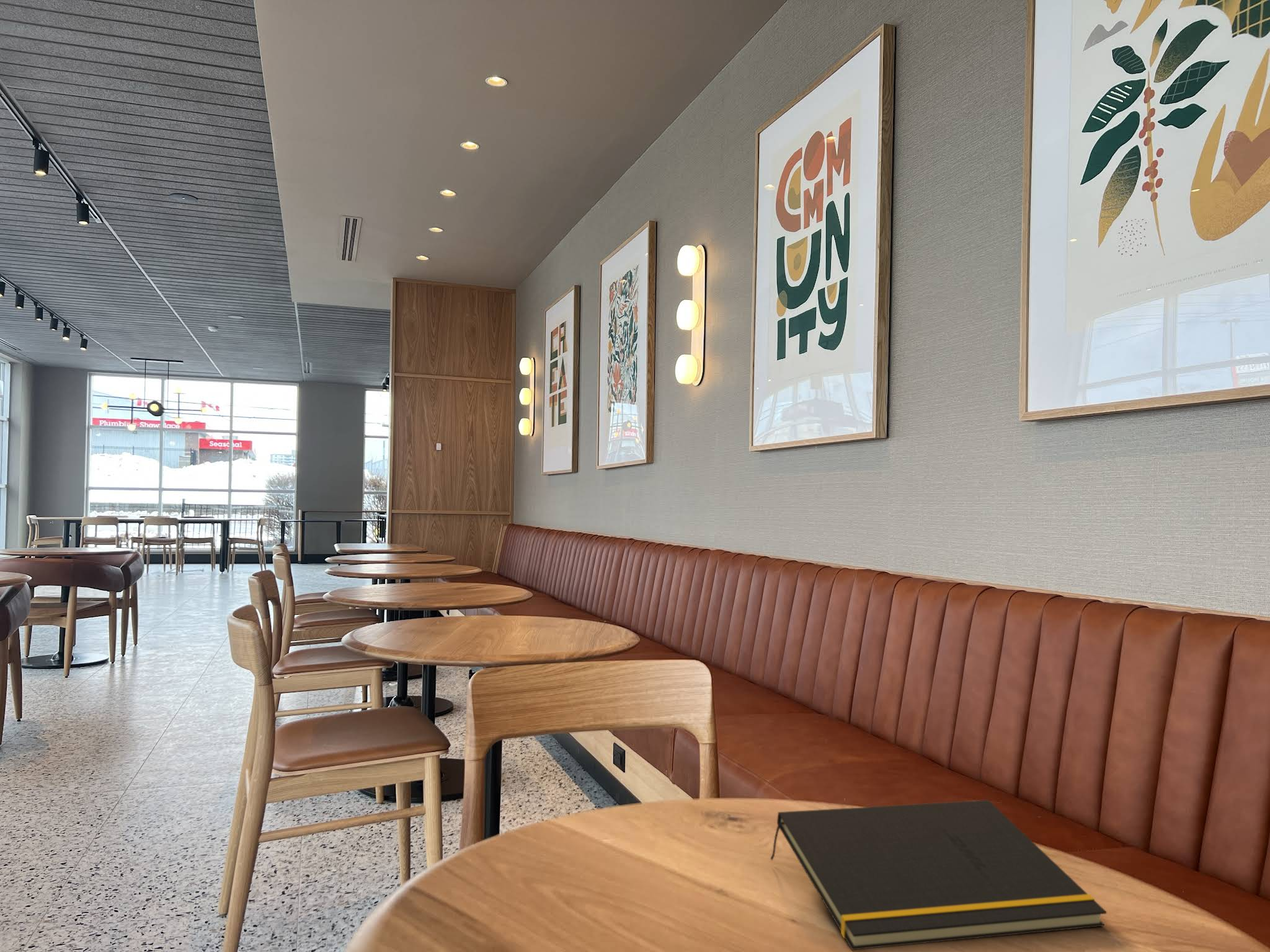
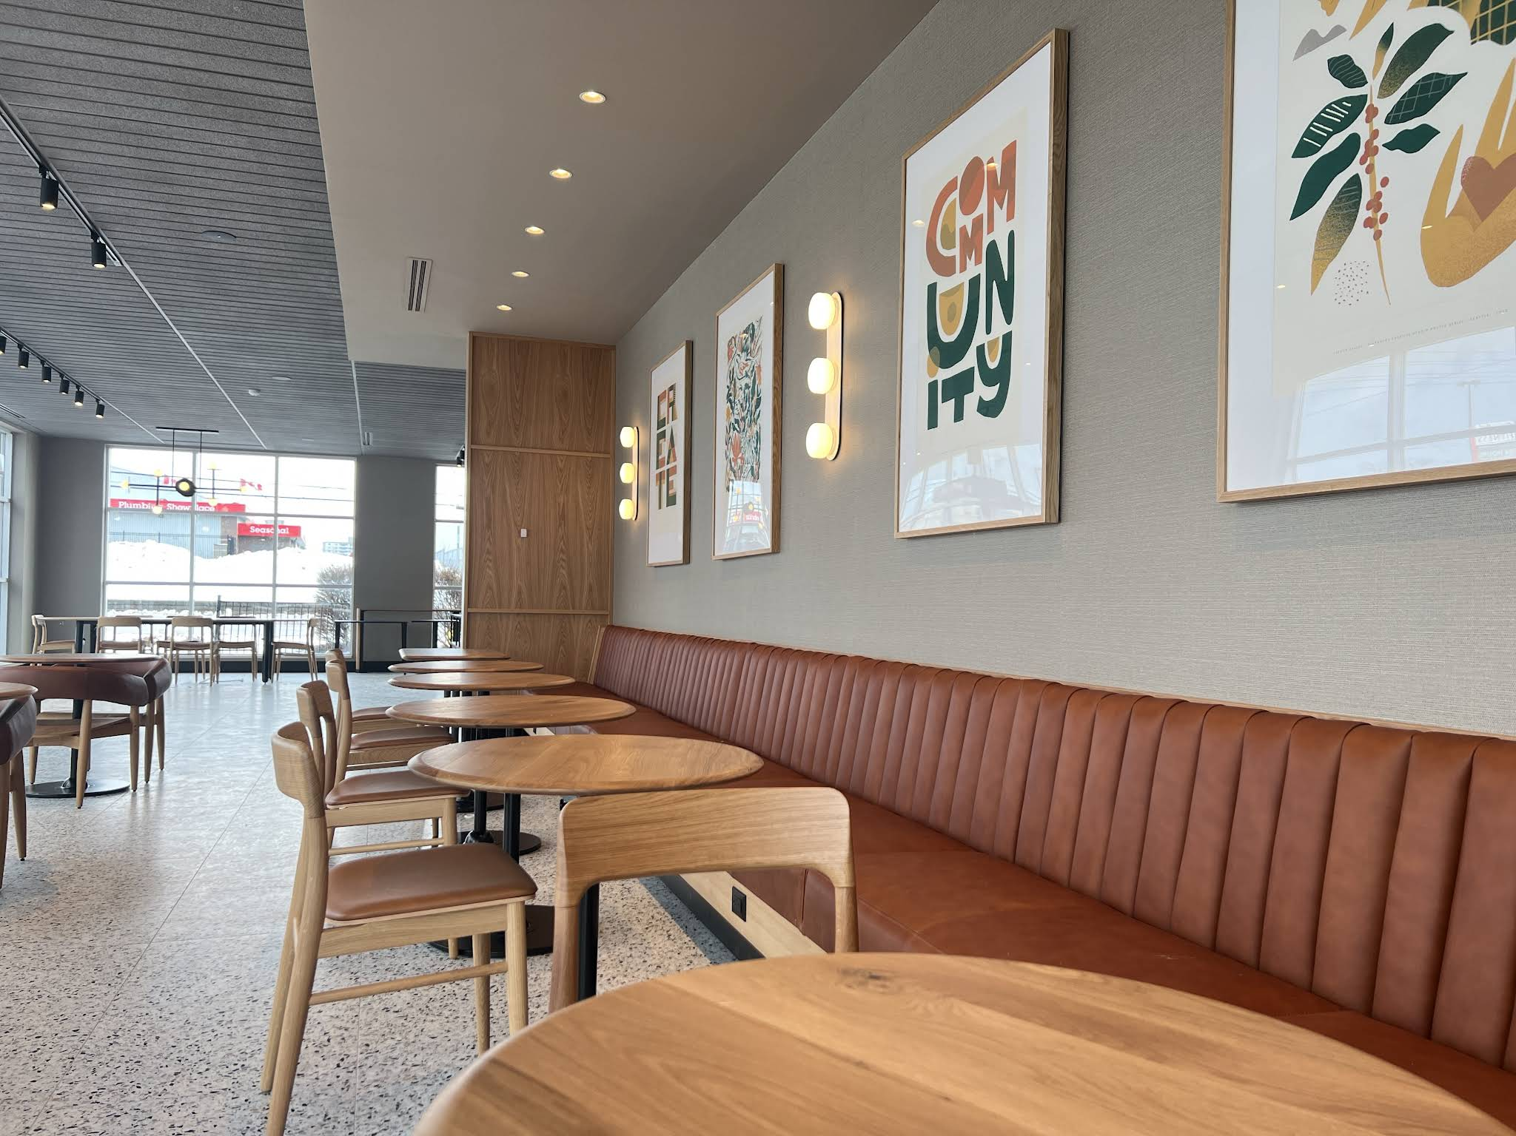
- notepad (929, 865)
